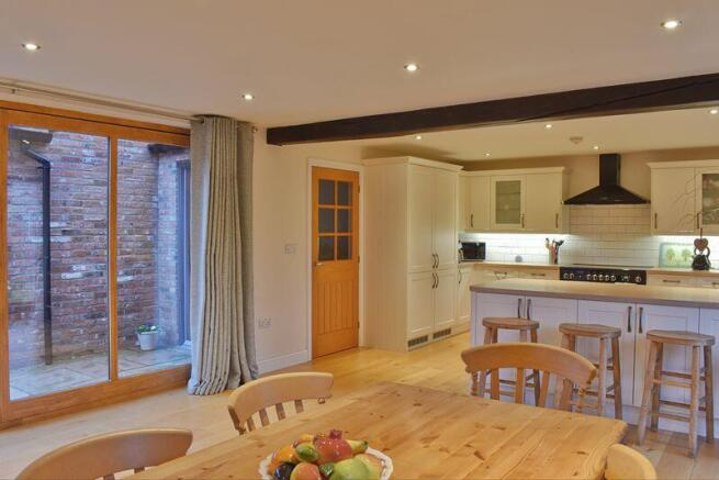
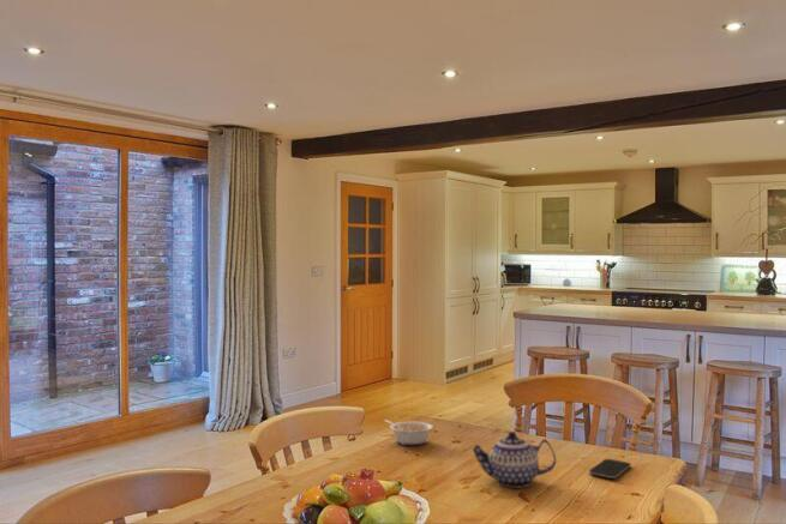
+ smartphone (610, 468)
+ teapot (514, 456)
+ legume (409, 432)
